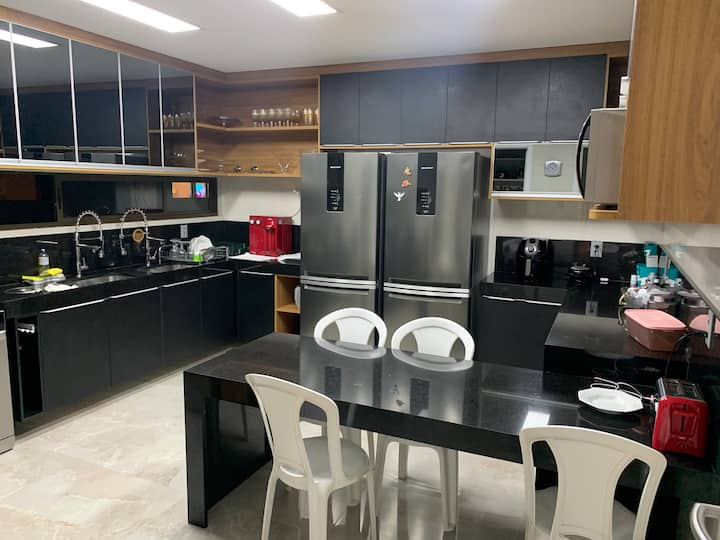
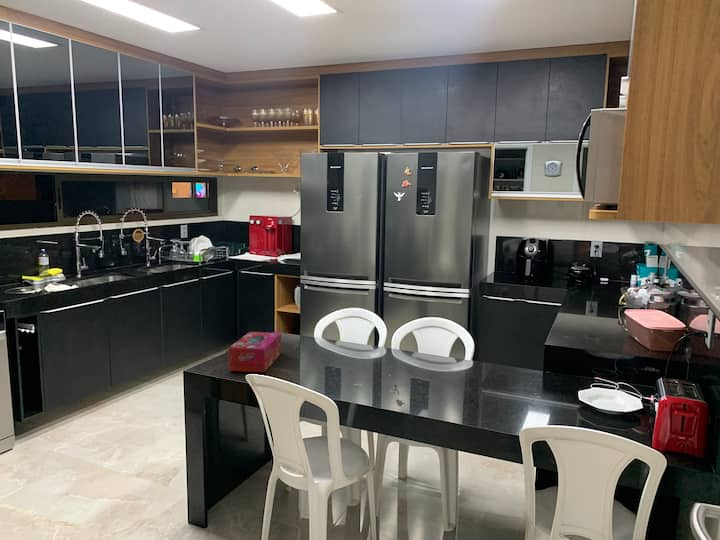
+ tissue box (256, 350)
